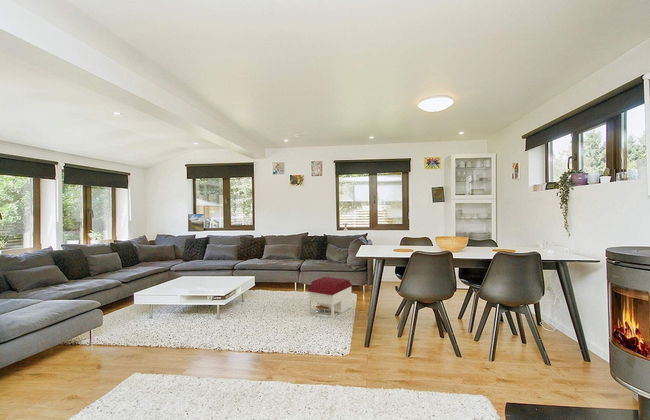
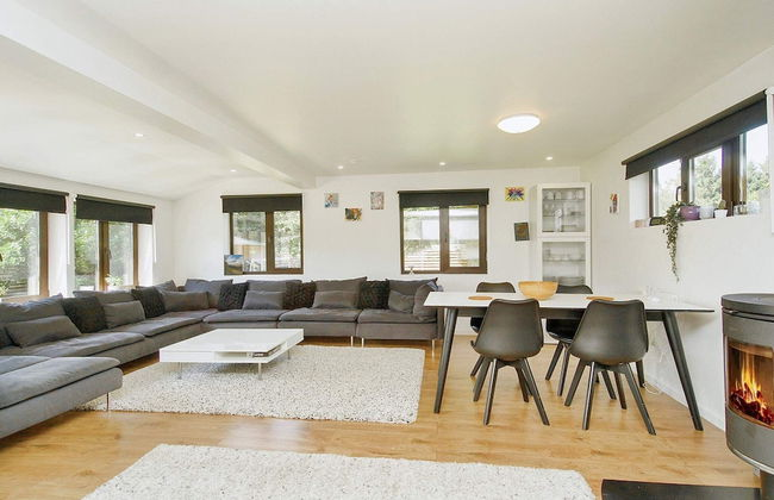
- architectural model (330, 295)
